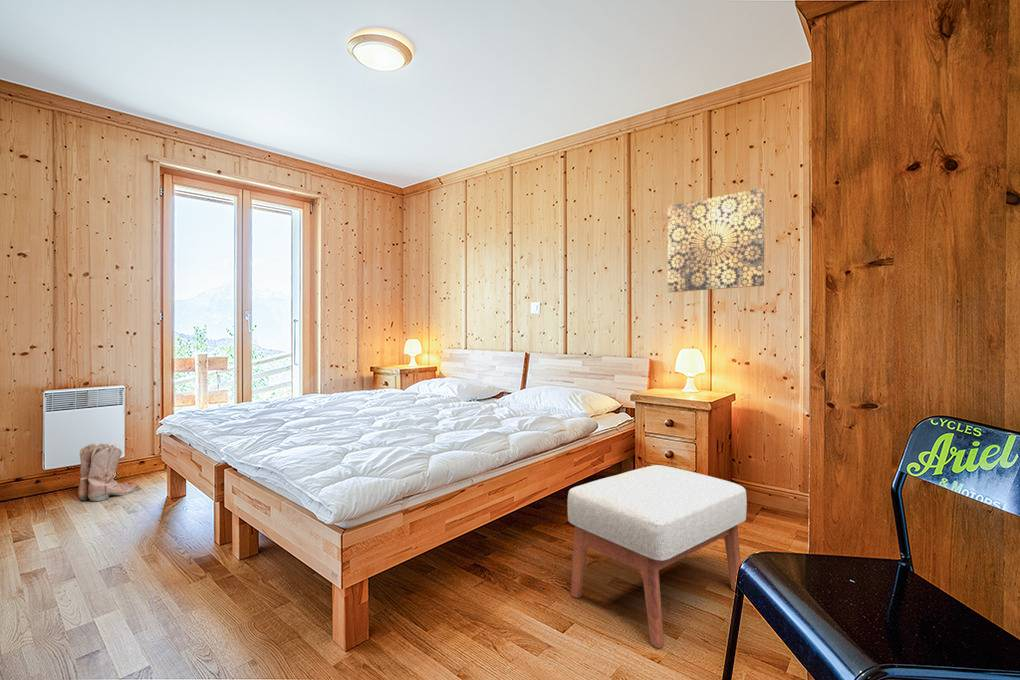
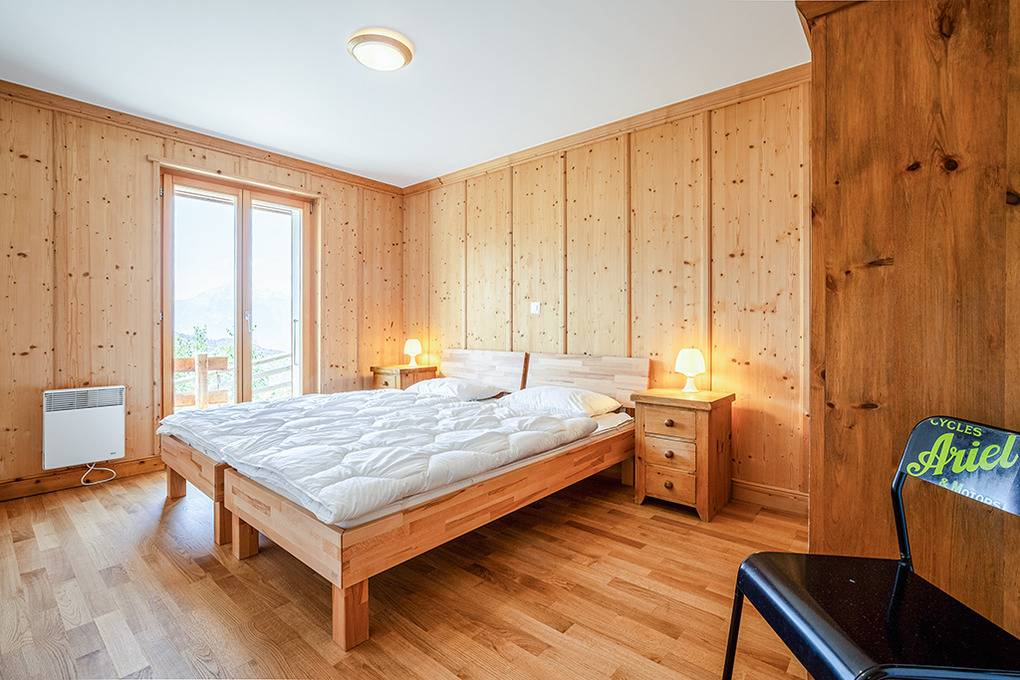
- boots (110, 468)
- ottoman (657, 537)
- wall art (713, 243)
